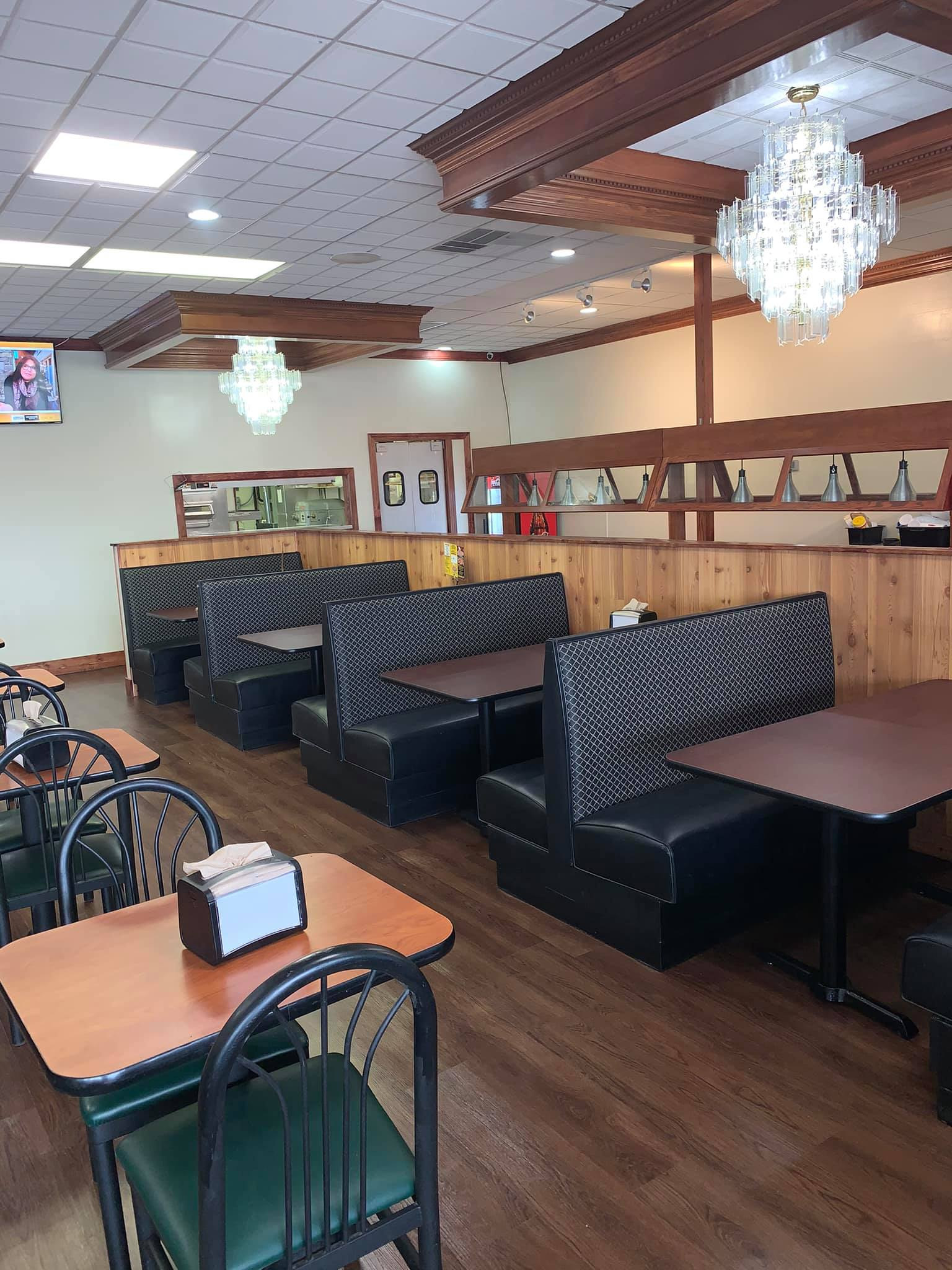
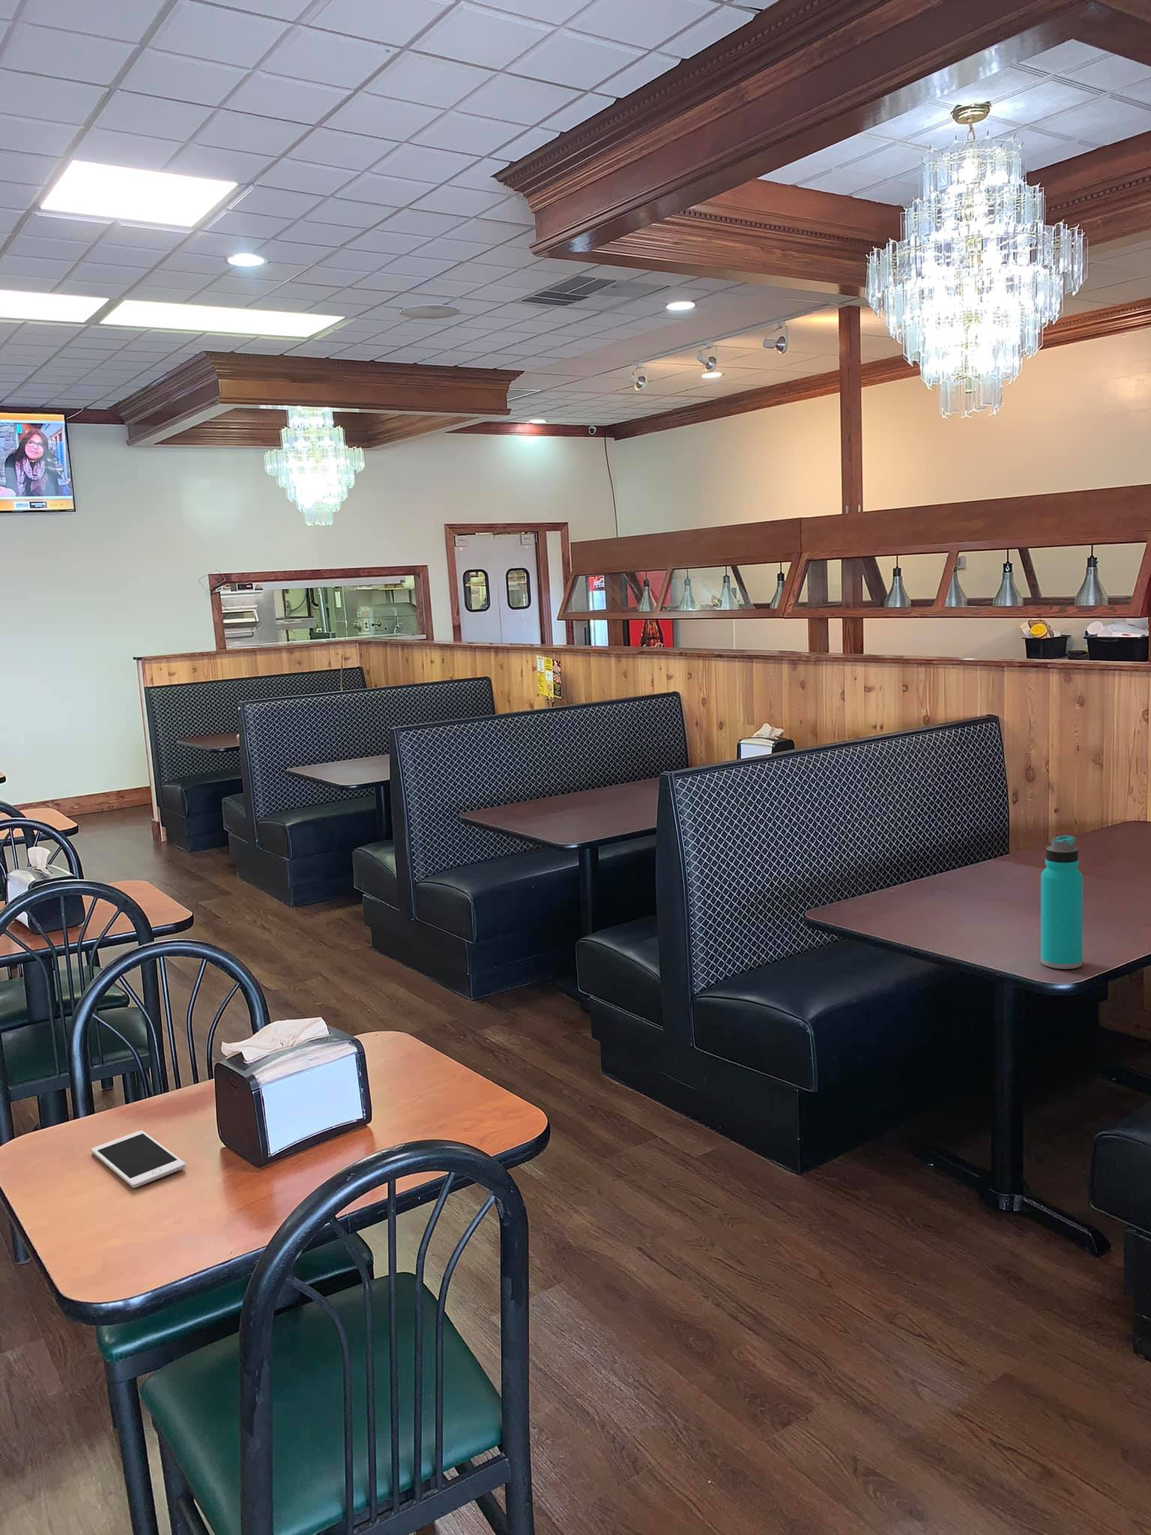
+ water bottle (1062, 900)
+ cell phone (137, 1157)
